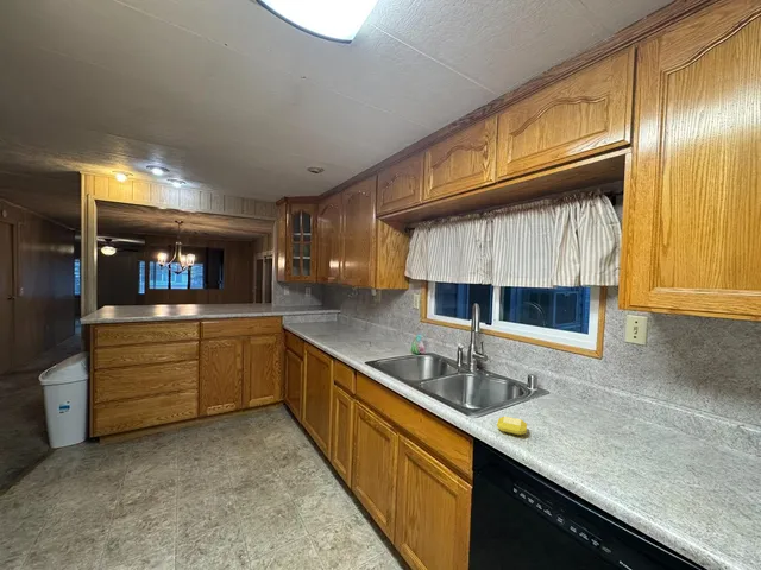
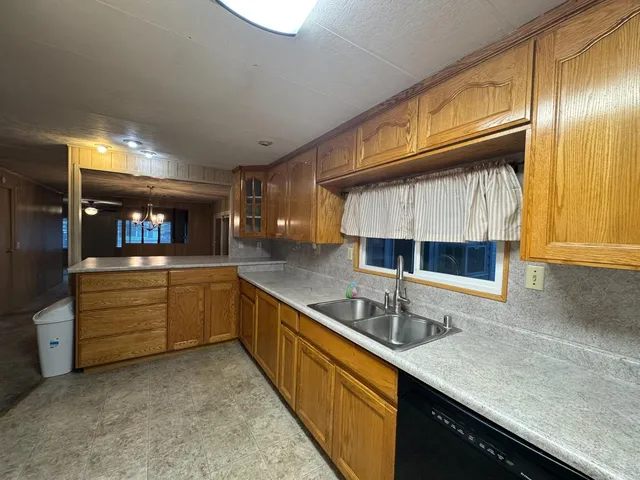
- soap bar (511, 425)
